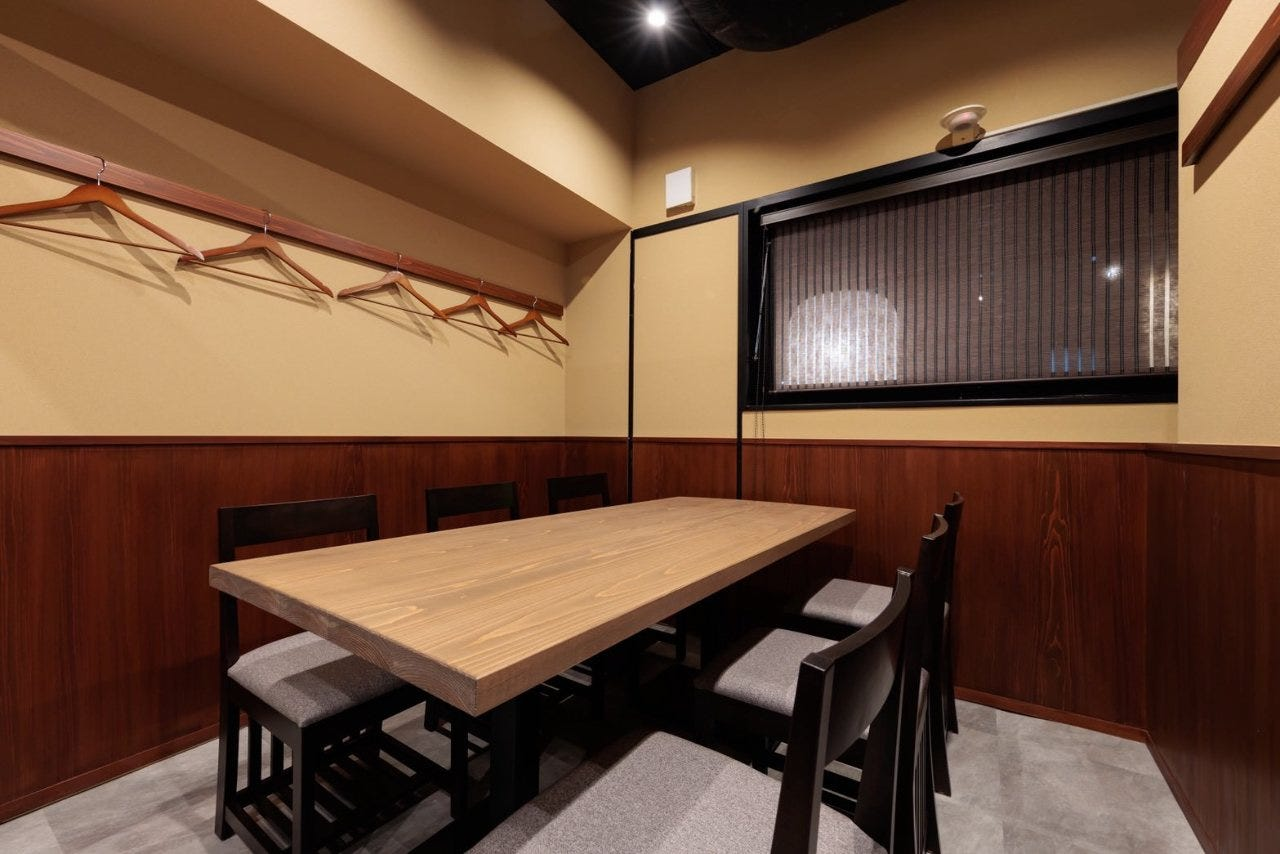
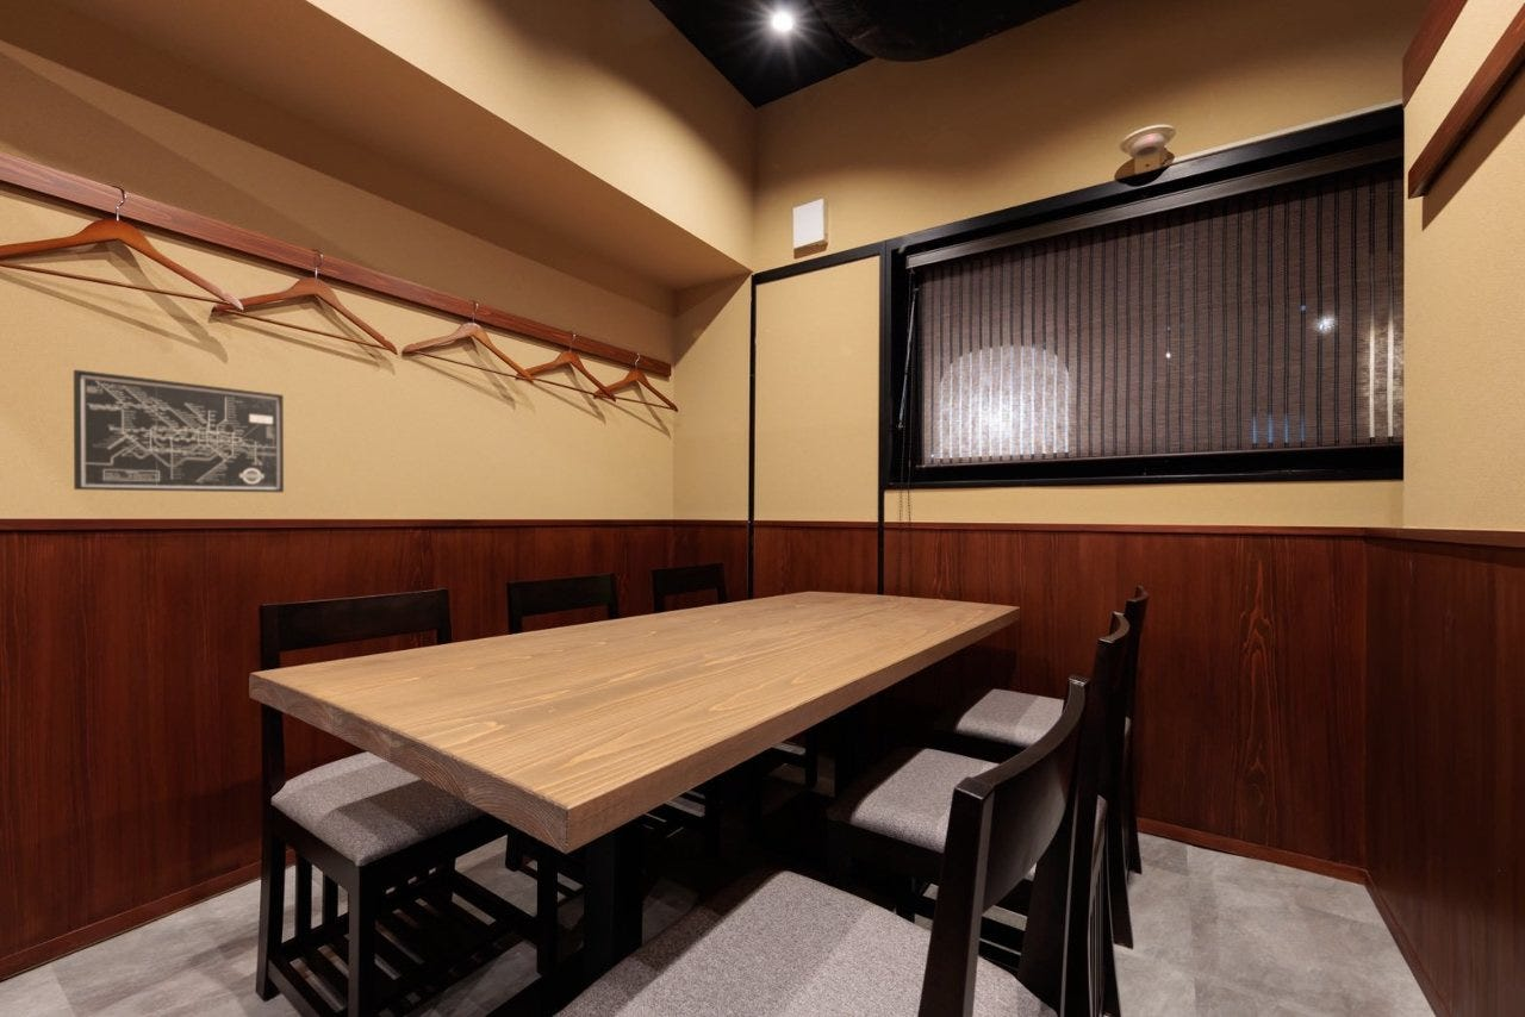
+ wall art (188, 437)
